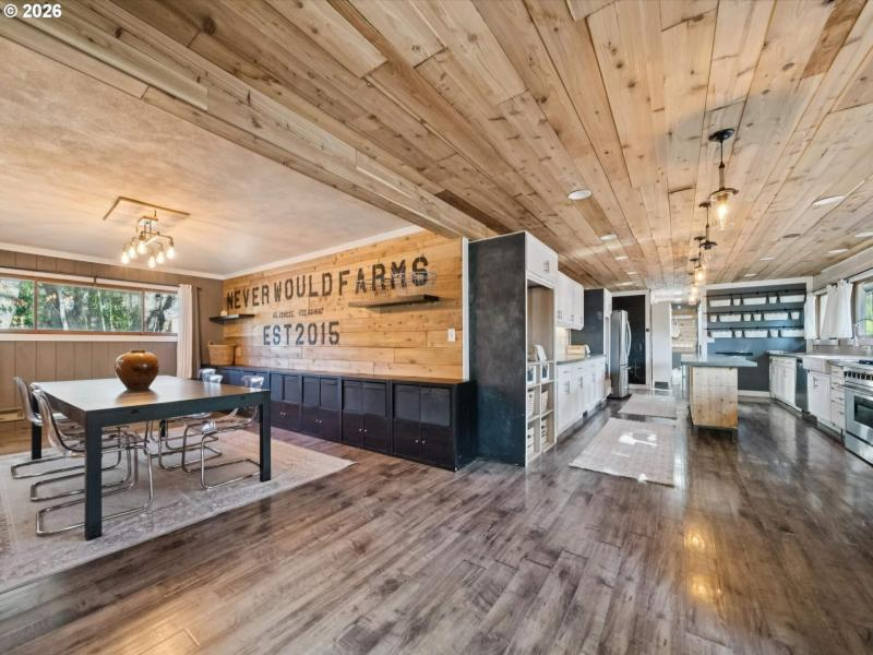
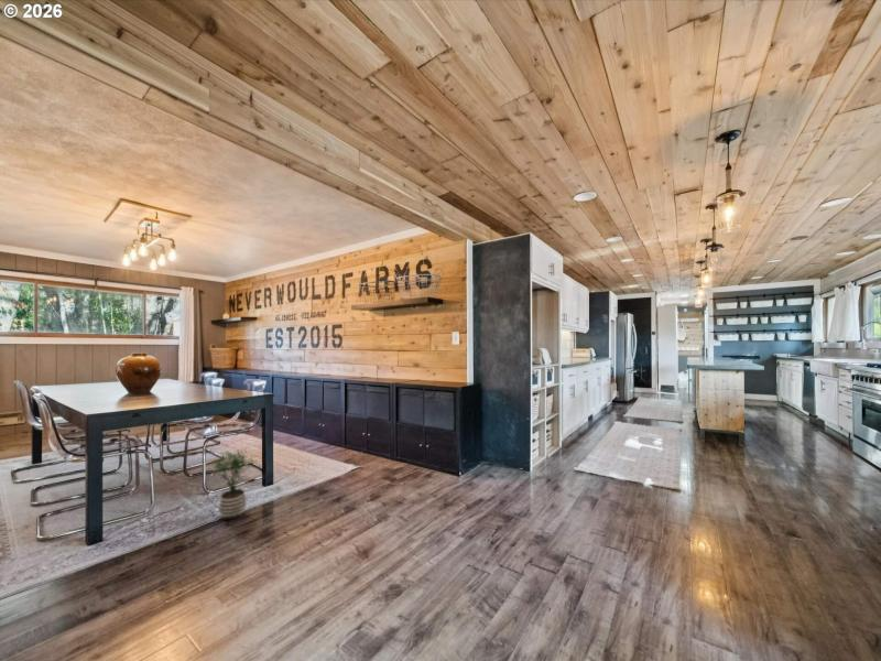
+ potted plant (230, 483)
